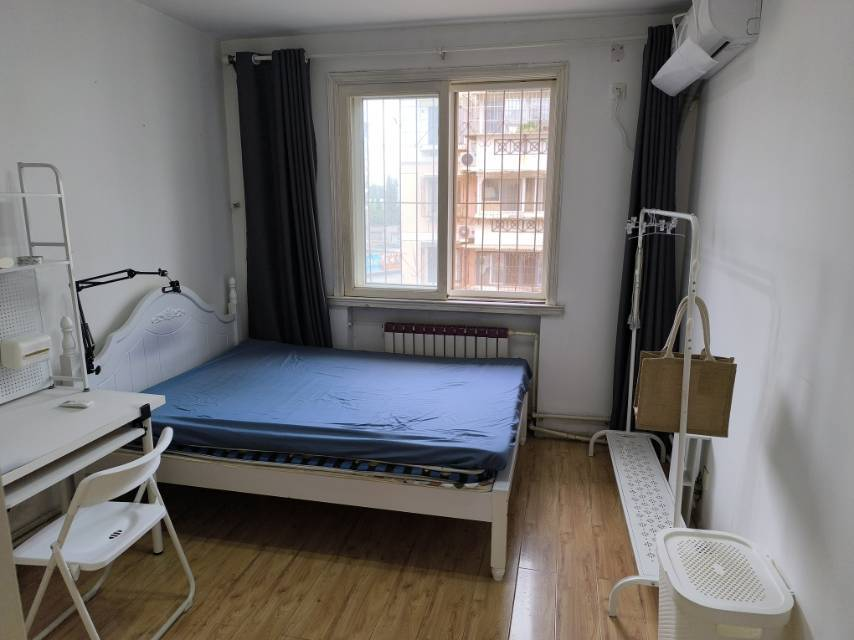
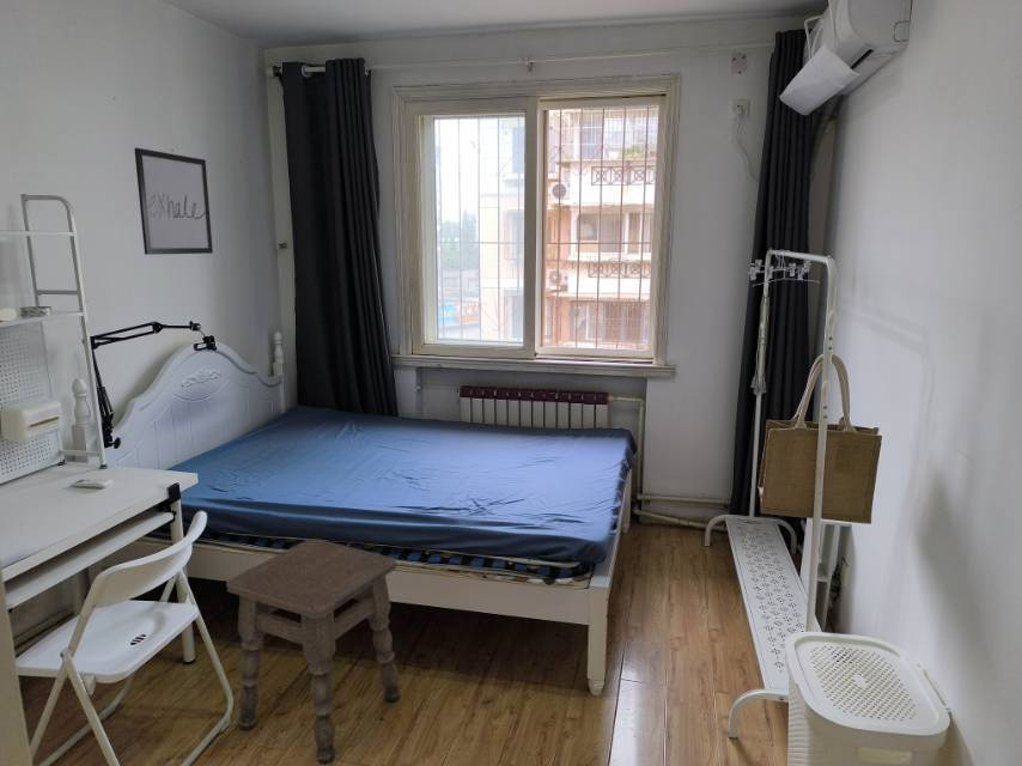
+ side table (318, 642)
+ wall art (176, 205)
